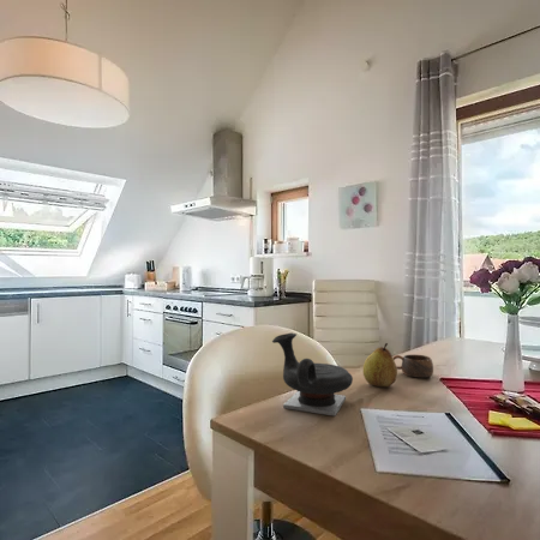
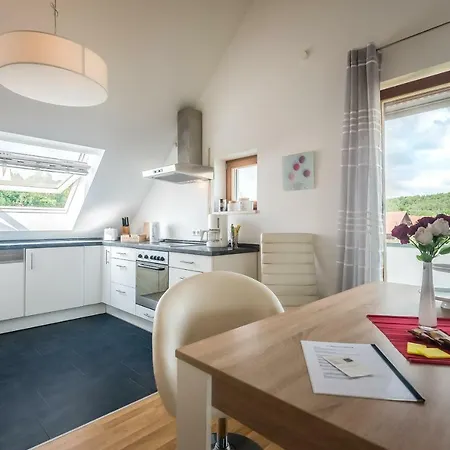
- fruit (379, 362)
- teapot (307, 370)
- cup (412, 365)
